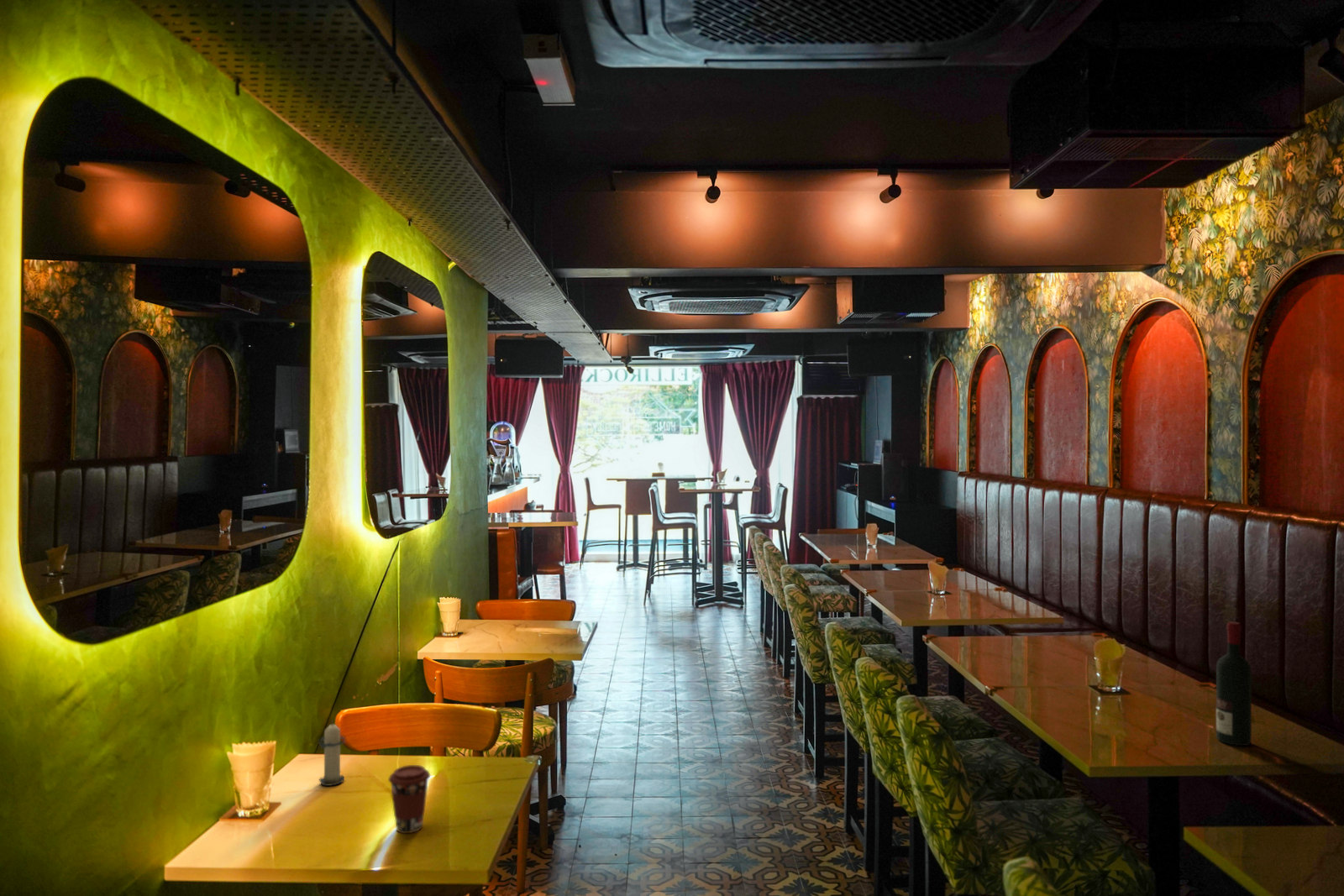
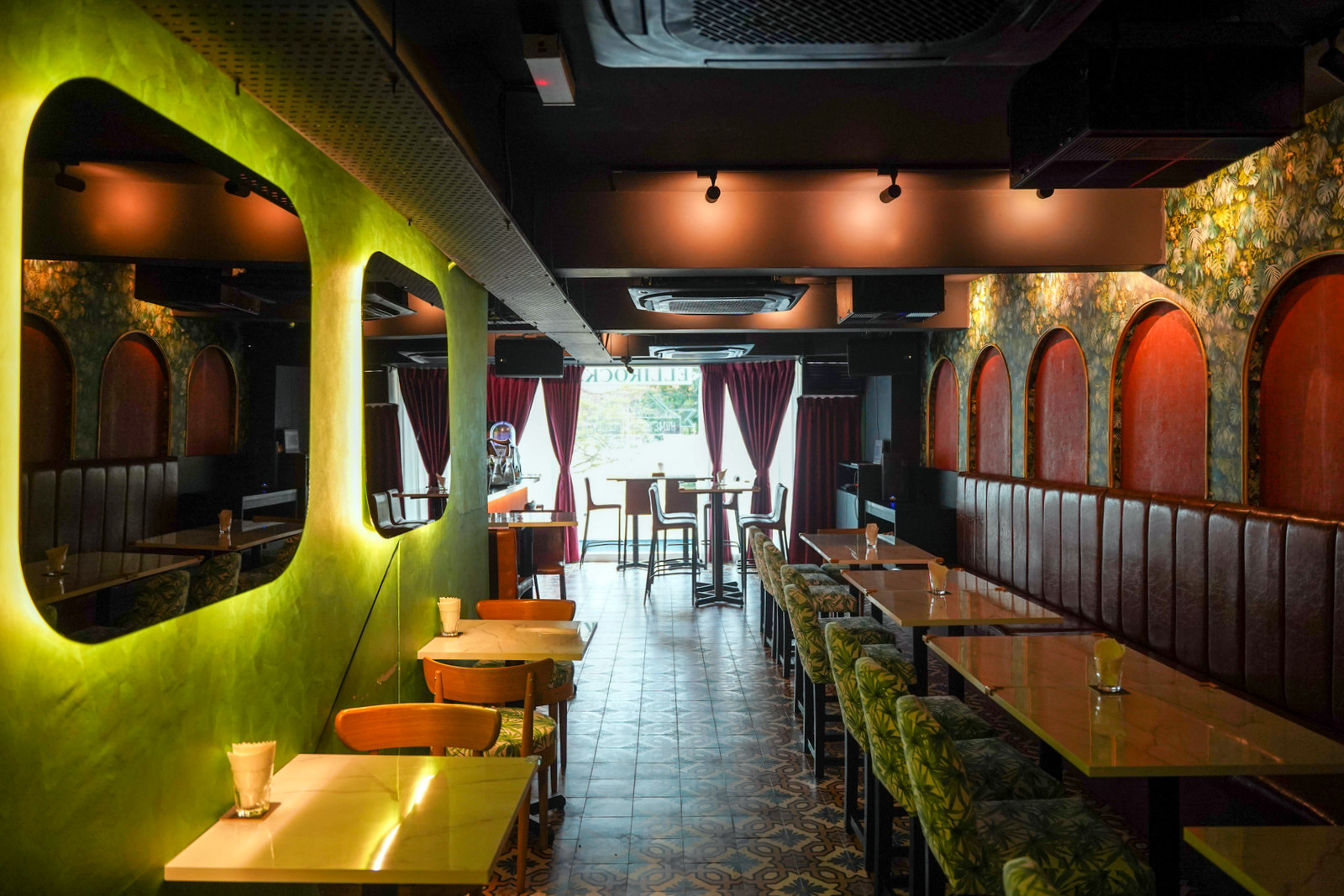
- candle (332, 752)
- coffee cup (409, 799)
- alcohol (1233, 682)
